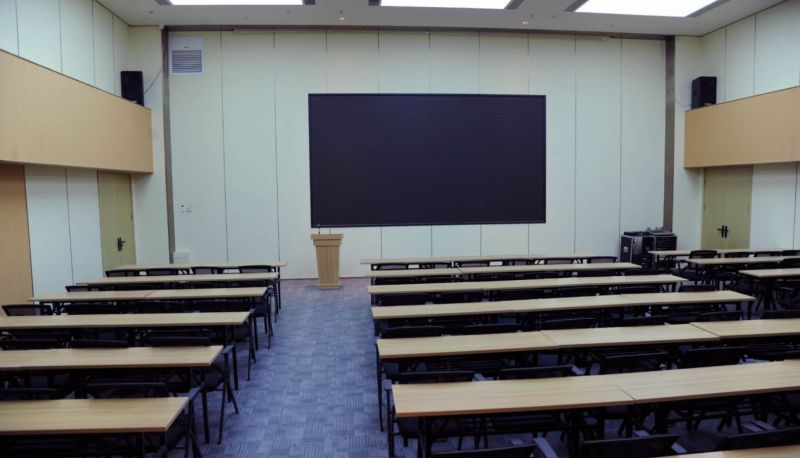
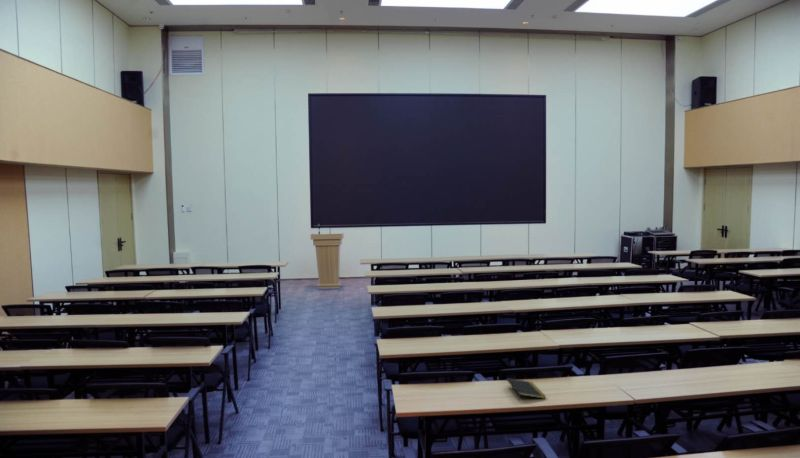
+ notepad (525, 387)
